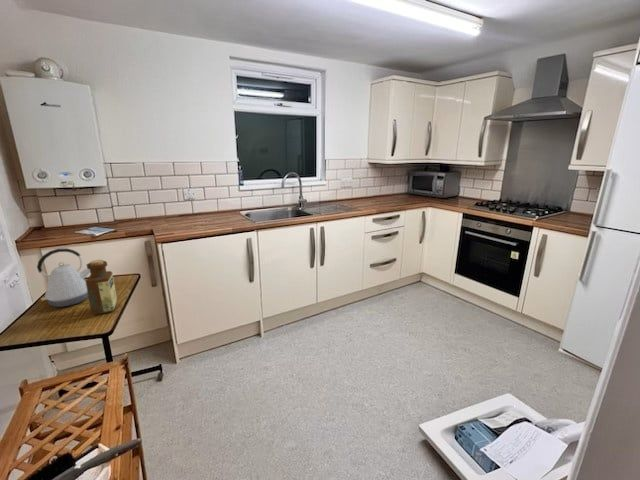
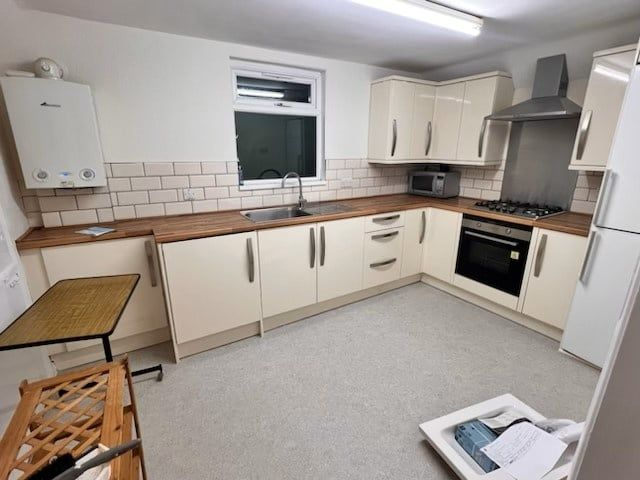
- kettle (65, 275)
- bottle (101, 285)
